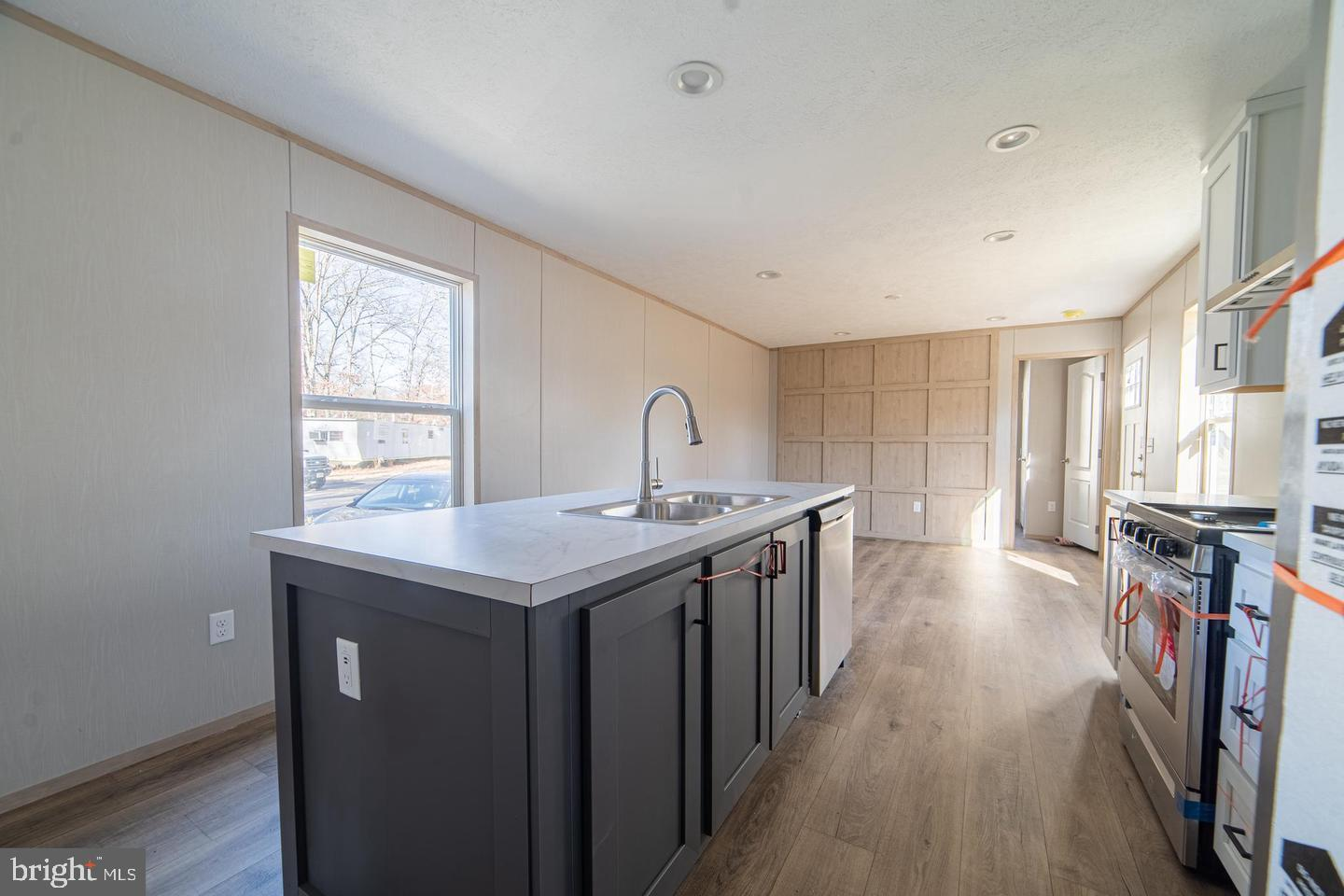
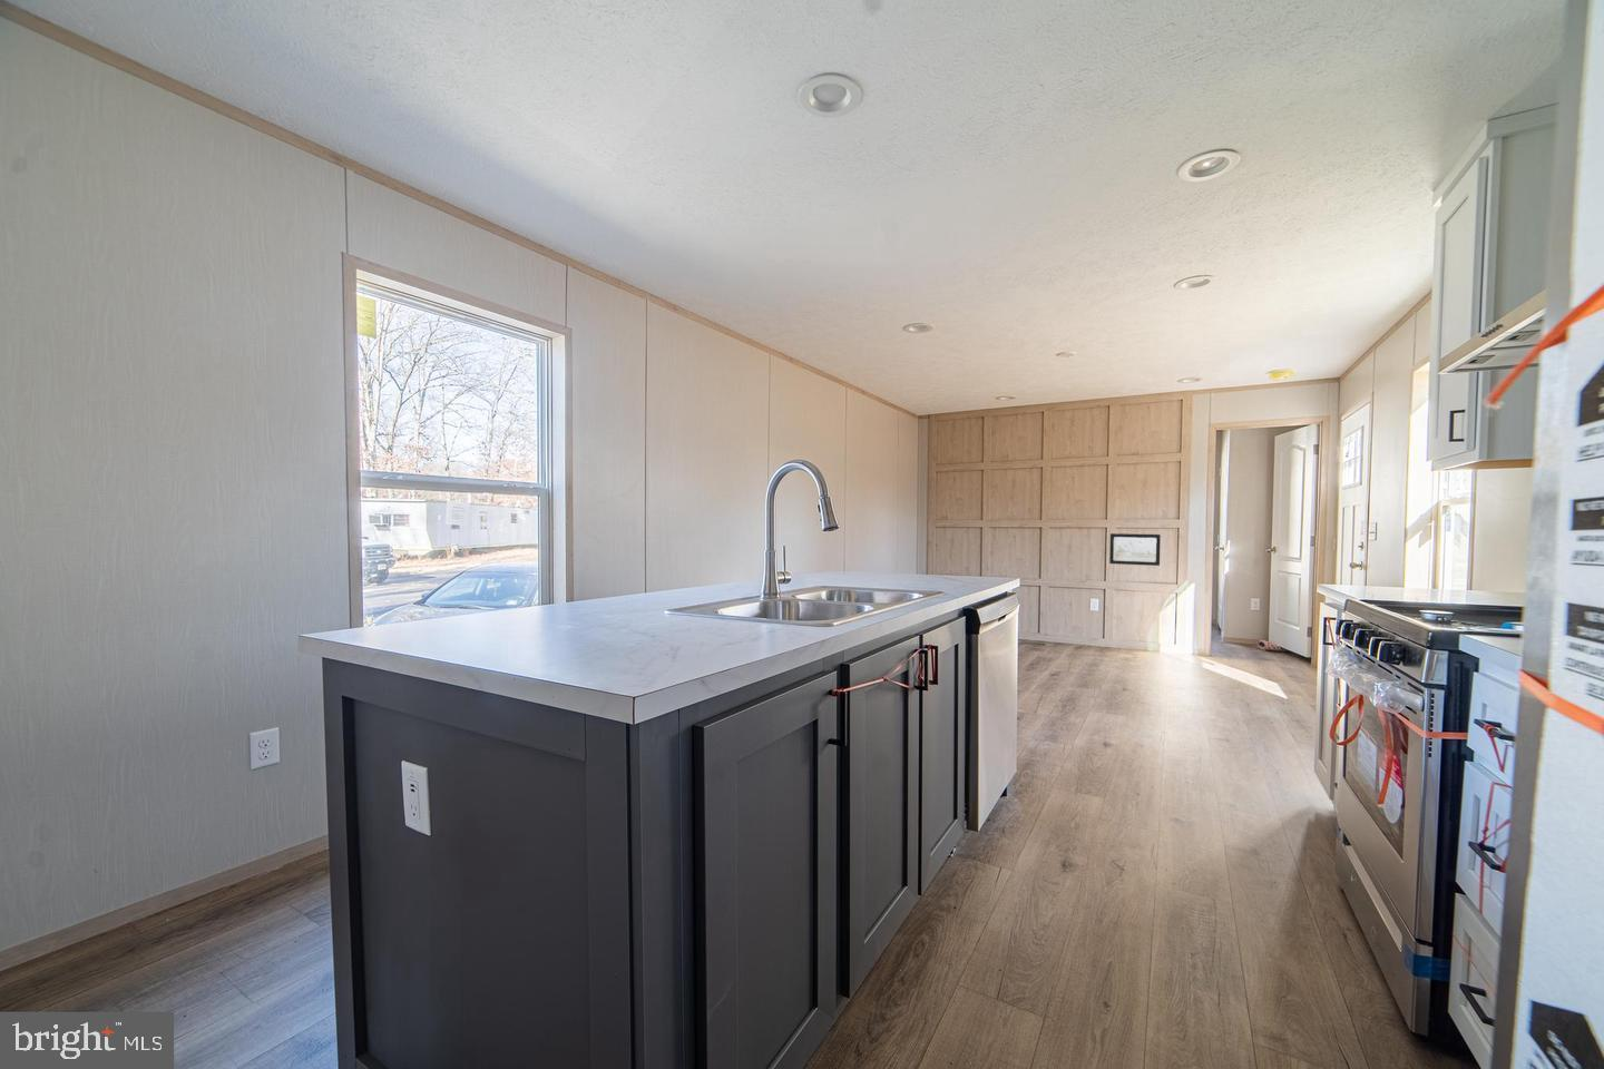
+ wall art (1134, 549)
